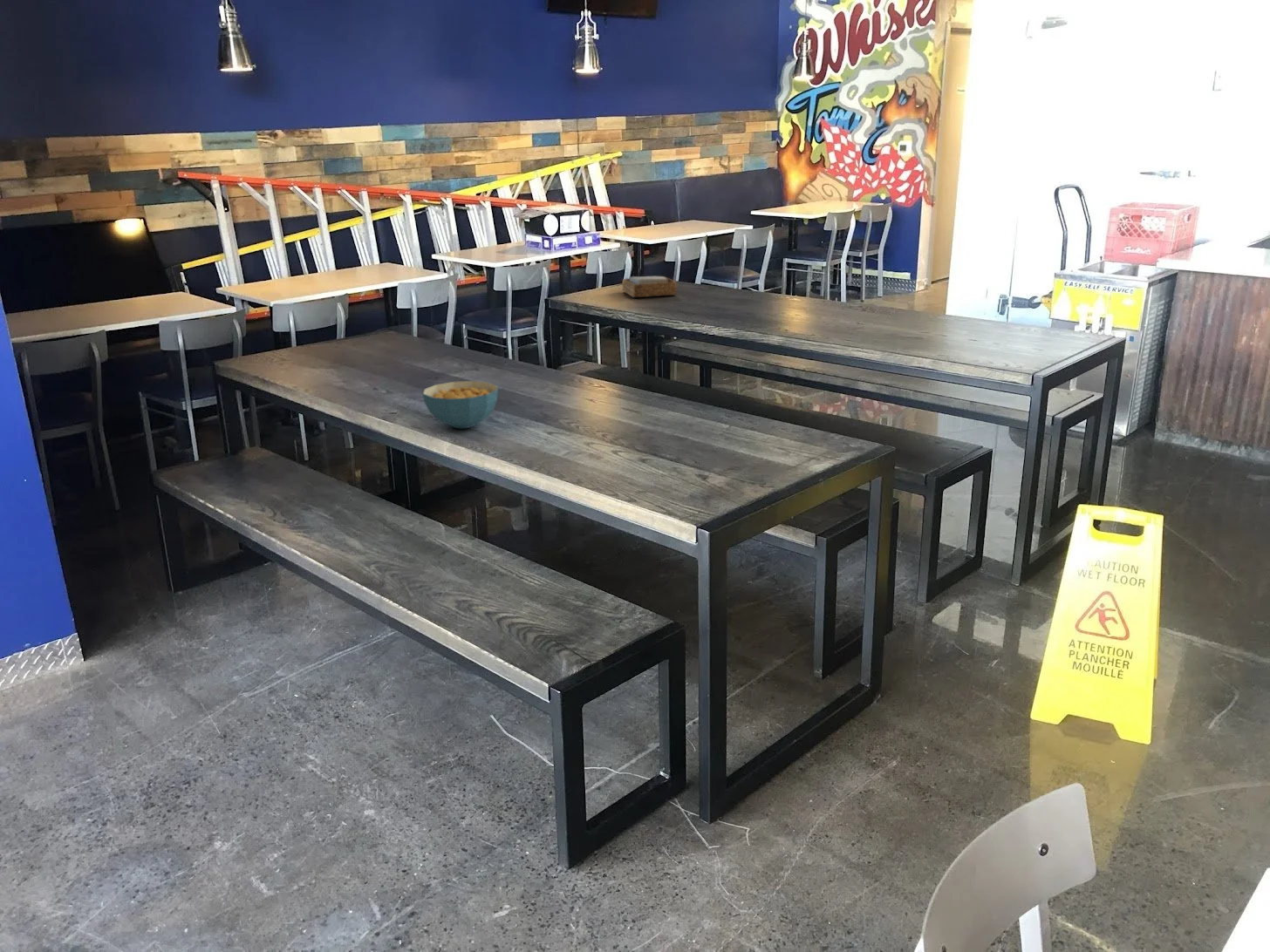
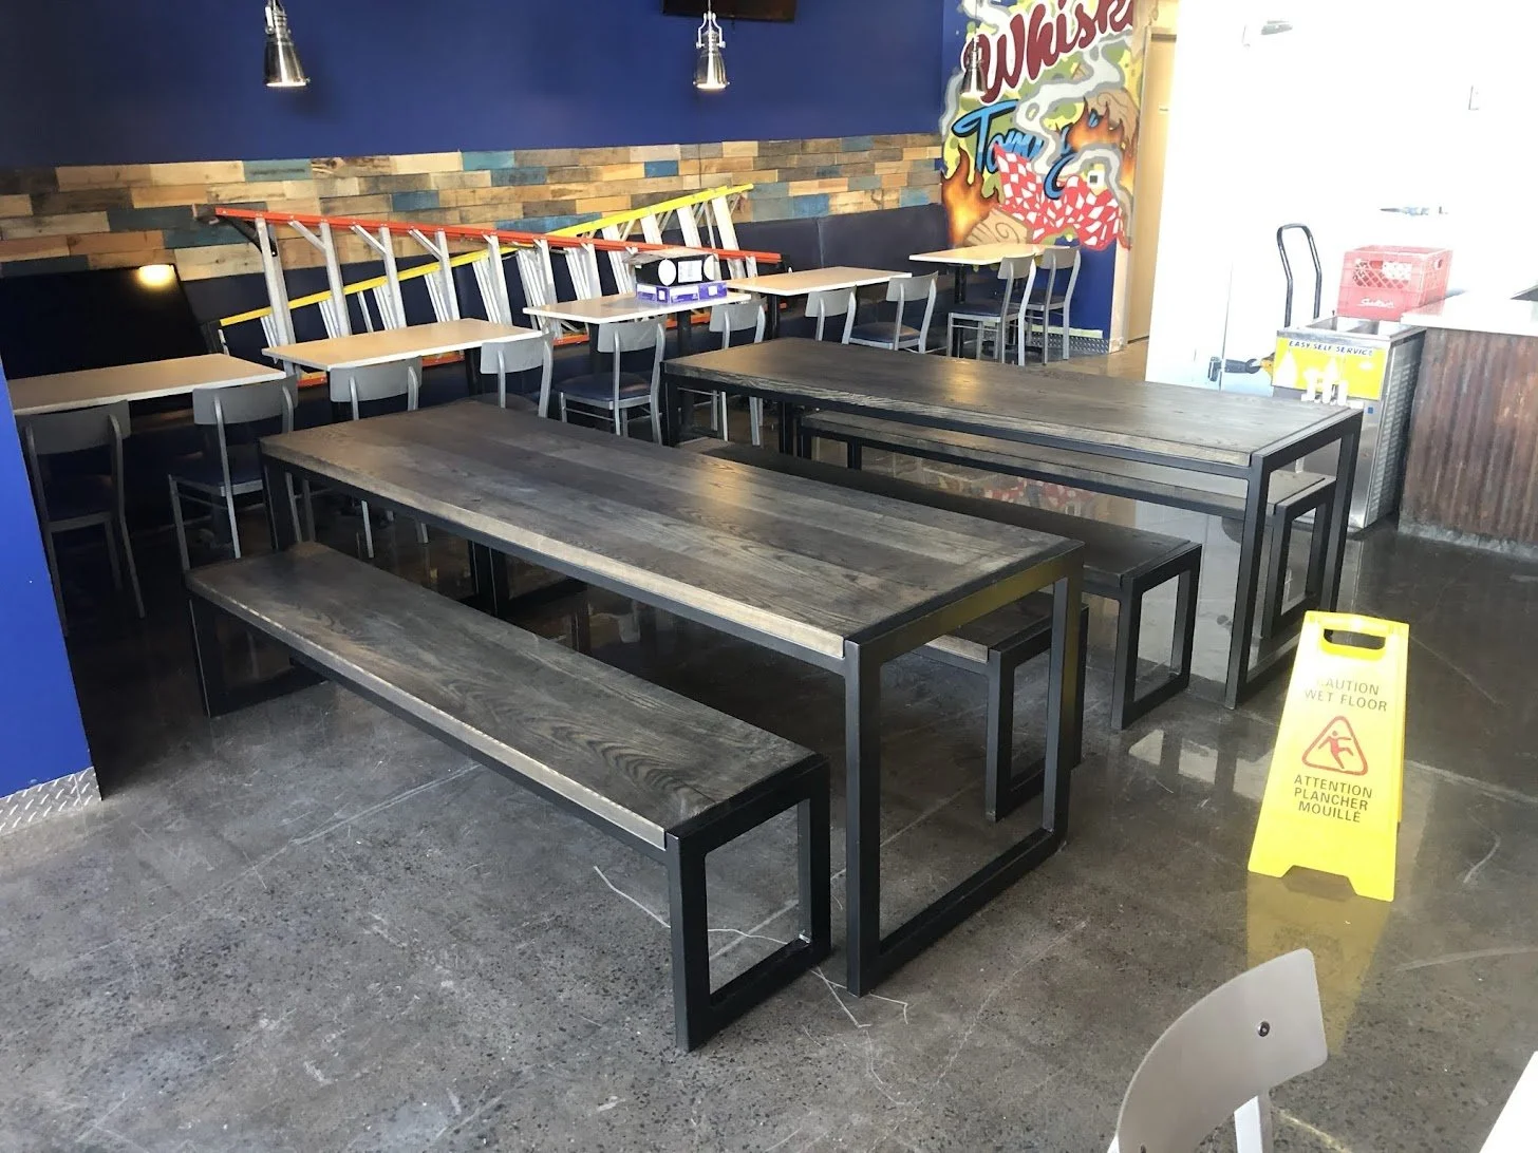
- cereal bowl (461, 407)
- napkin holder (649, 284)
